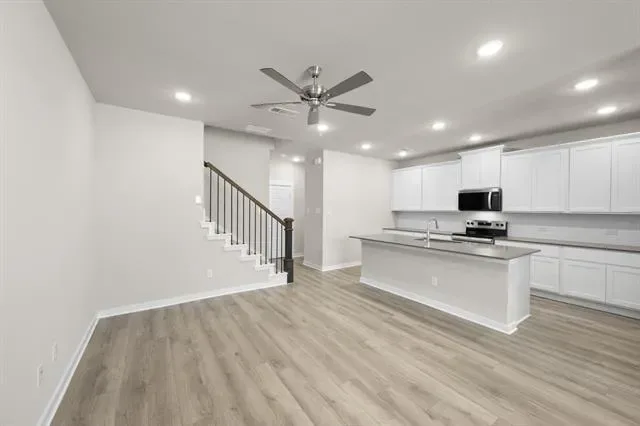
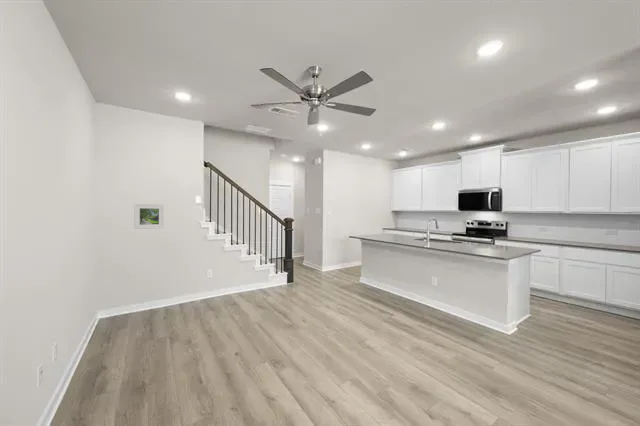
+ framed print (149, 216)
